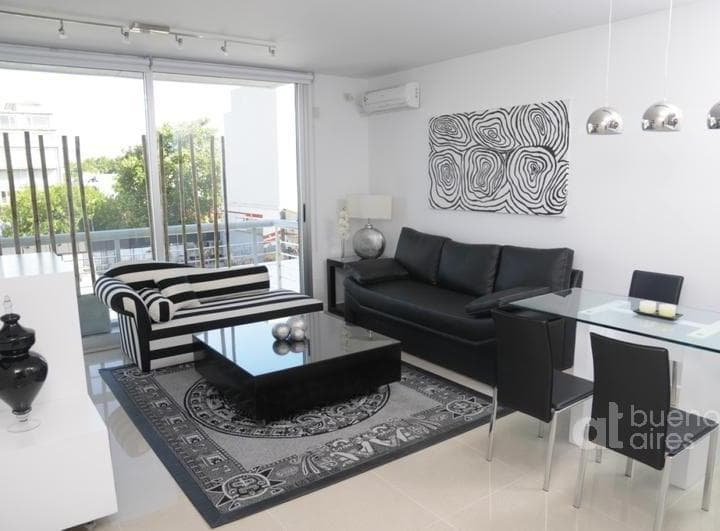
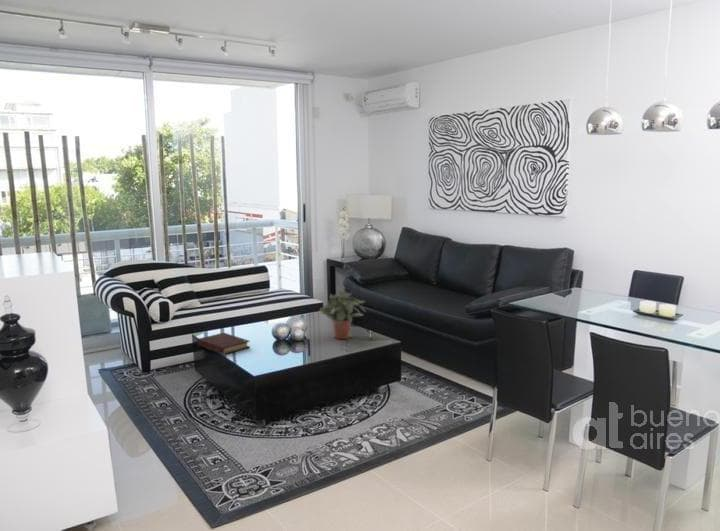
+ potted plant (342, 313)
+ book (223, 343)
